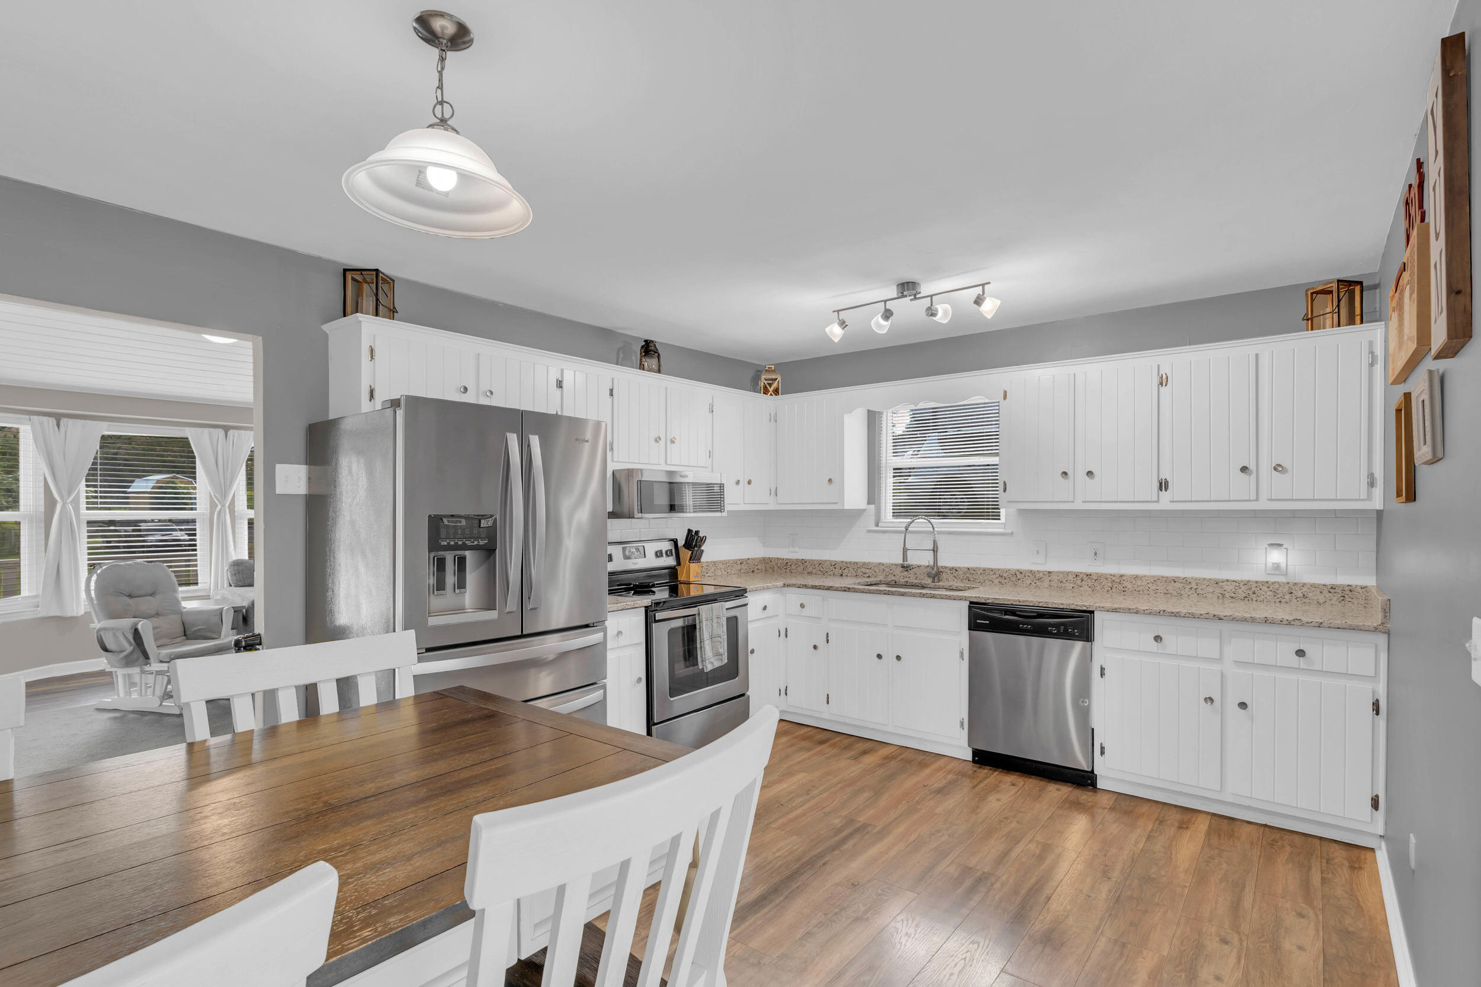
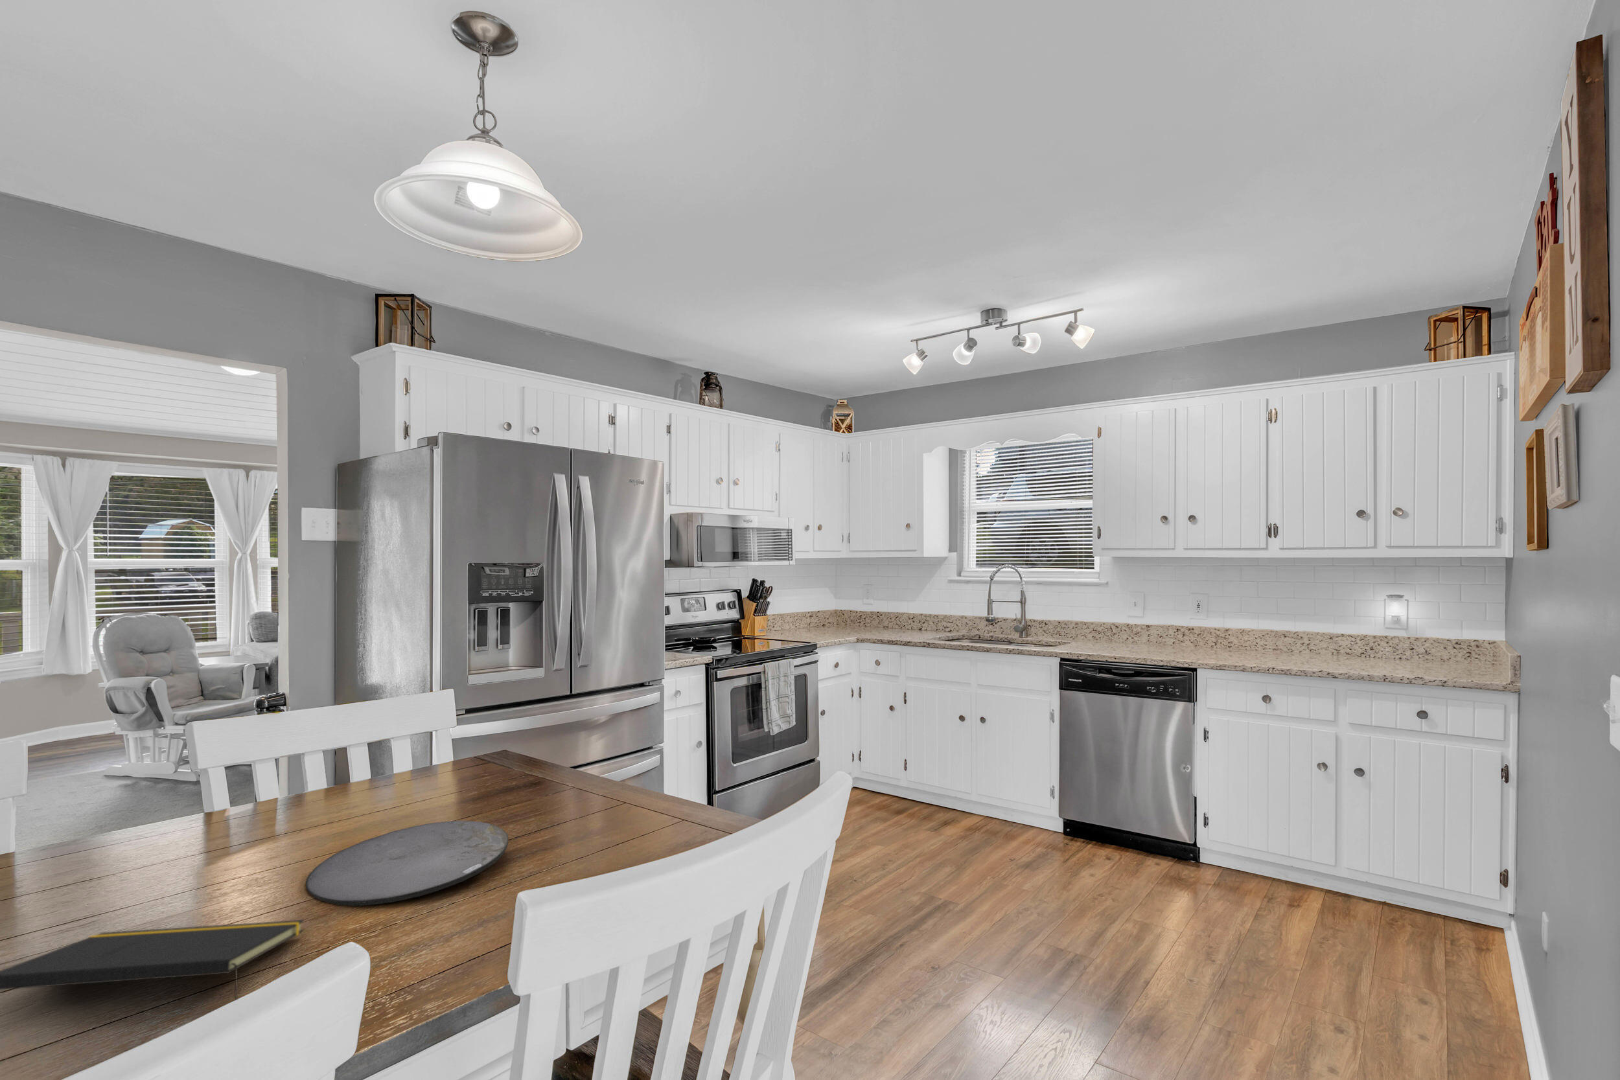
+ notepad (160, 952)
+ plate (412, 858)
